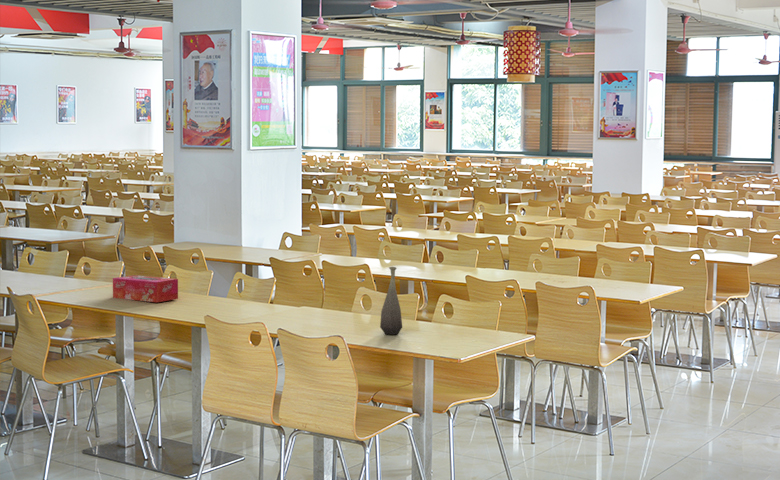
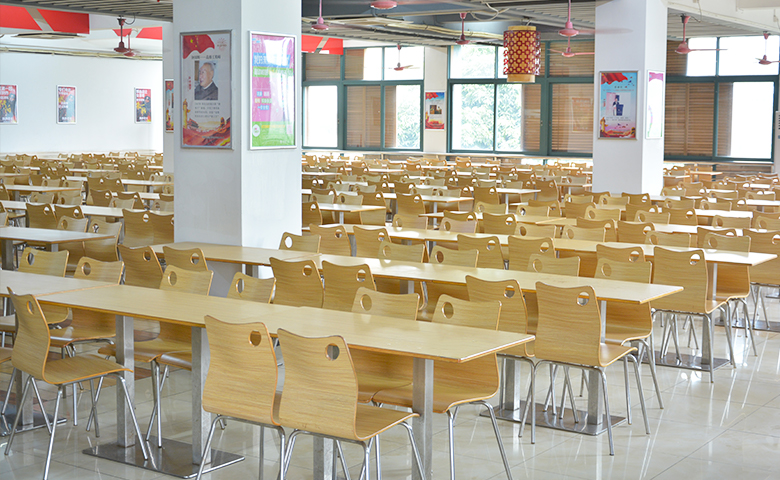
- bottle (391, 300)
- tissue box (145, 288)
